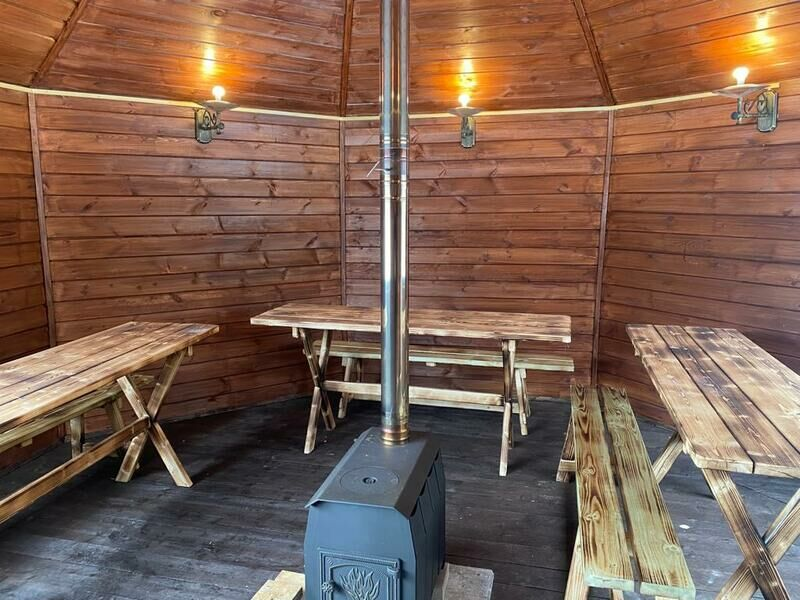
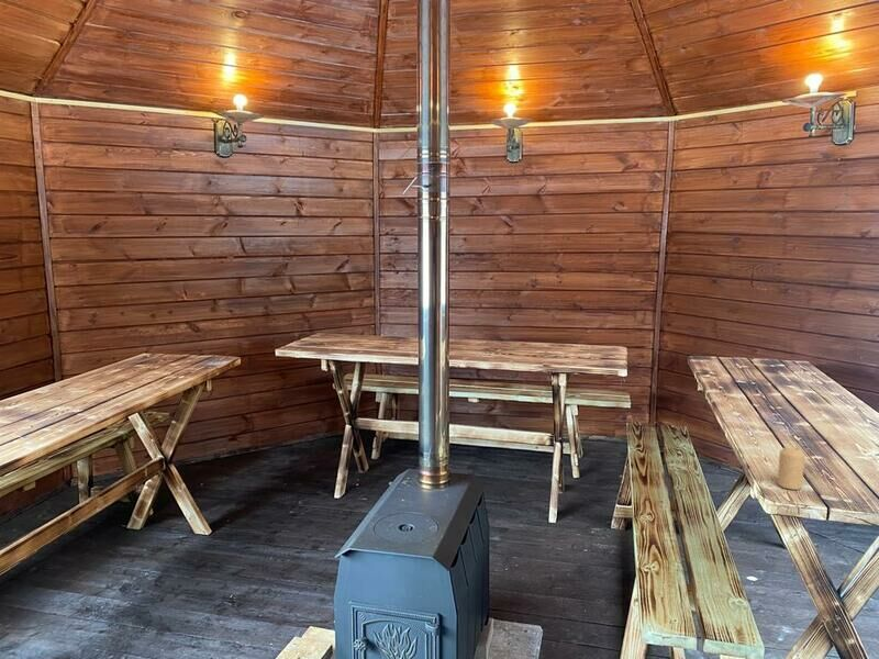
+ candle (791, 466)
